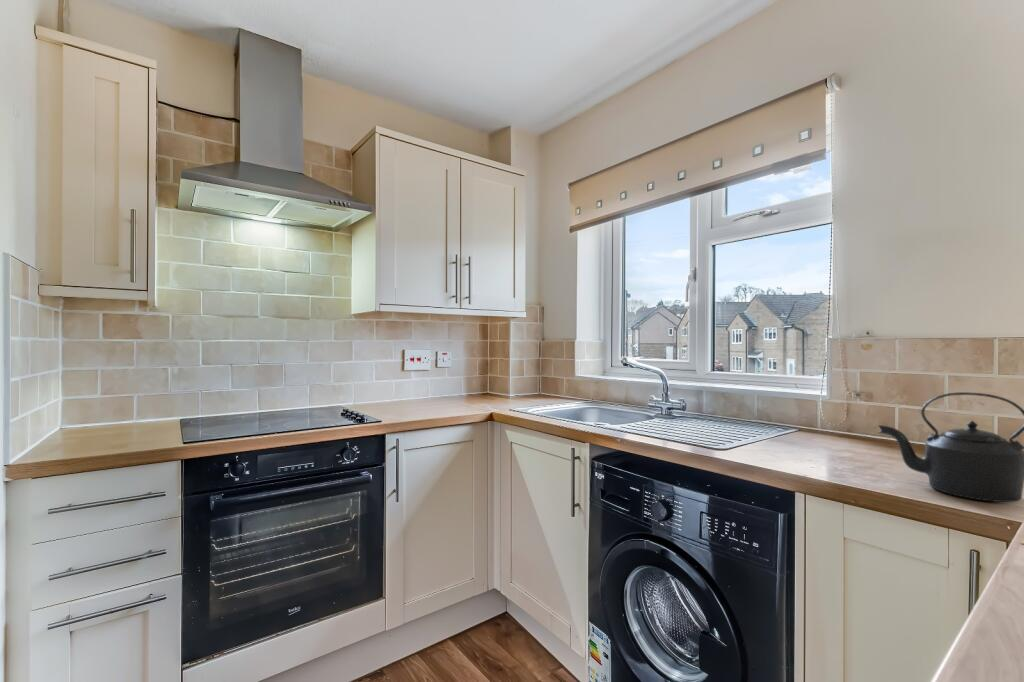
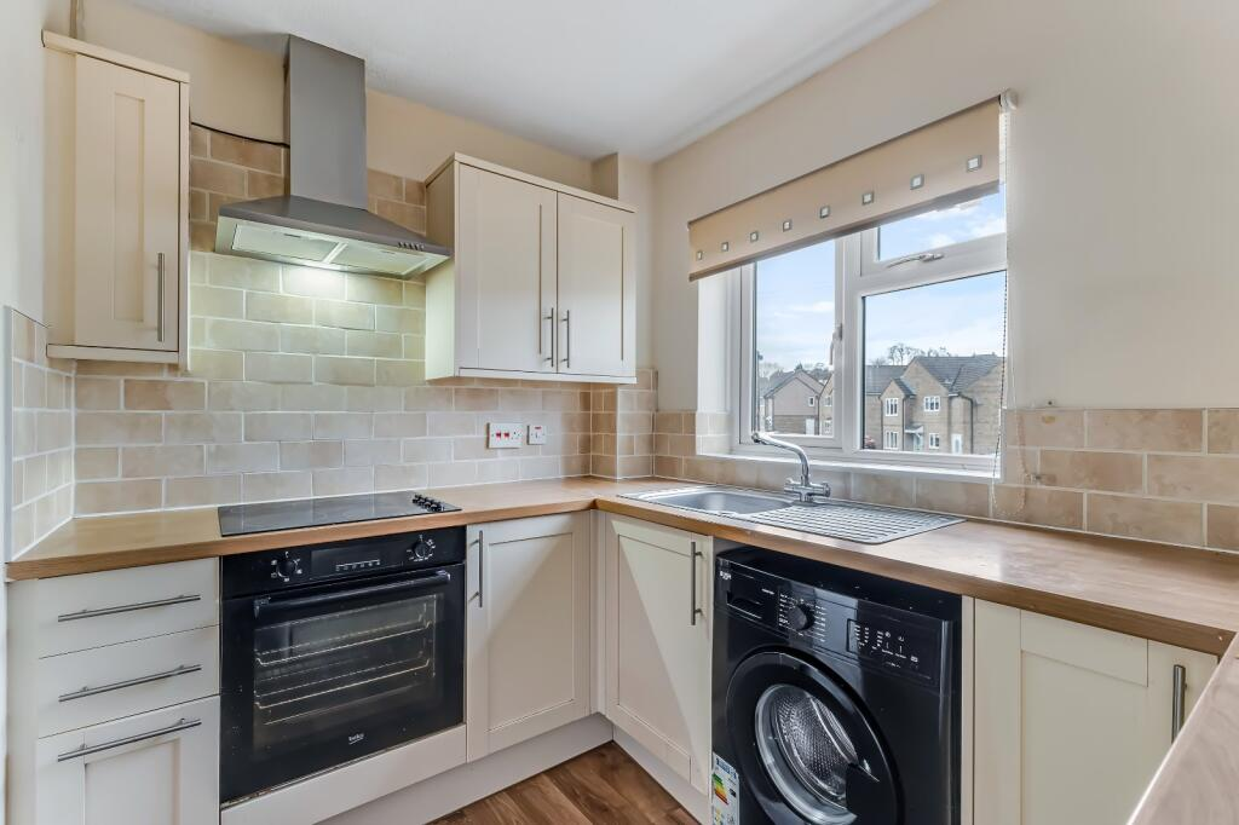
- kettle (947, 439)
